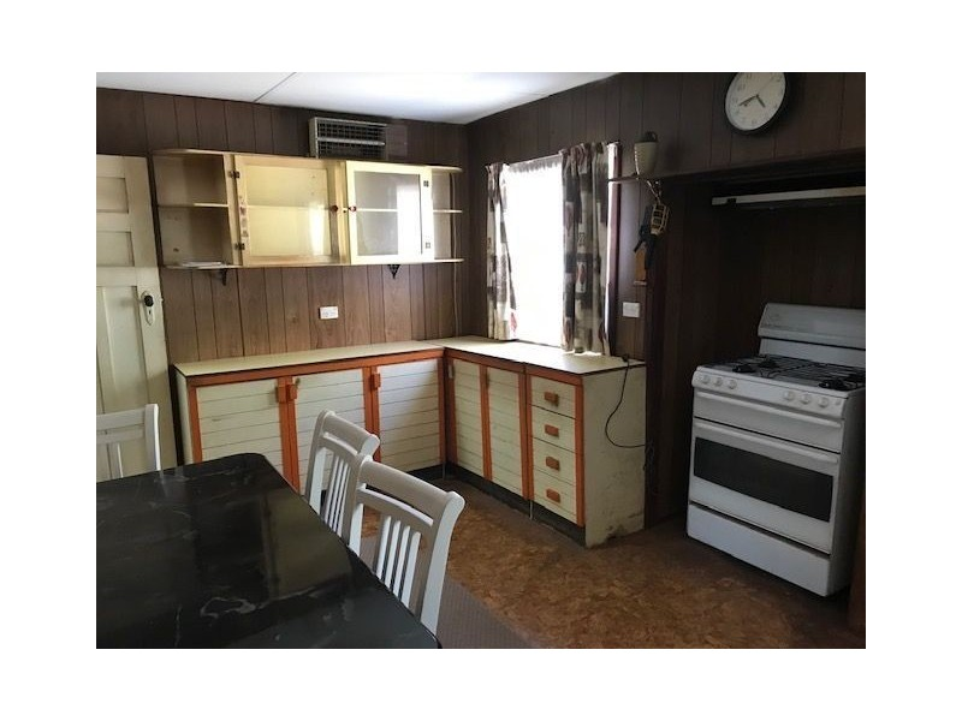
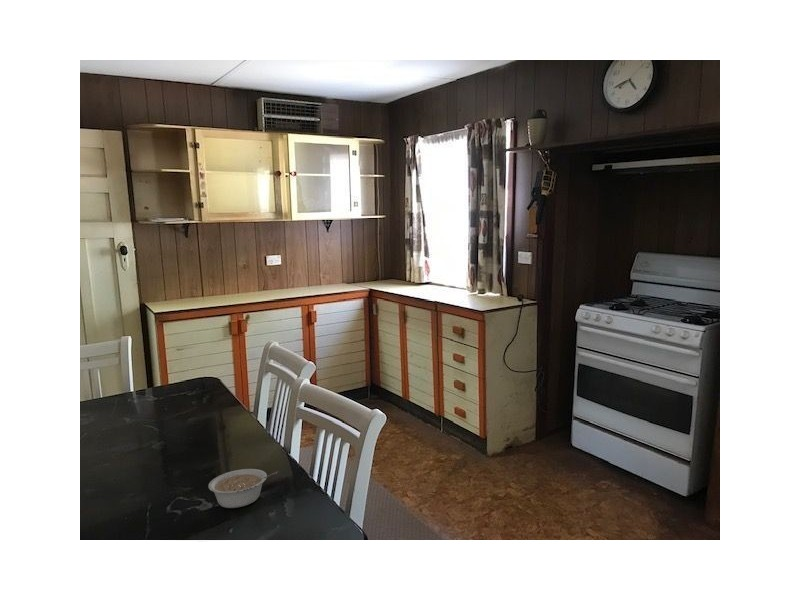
+ legume (240, 487)
